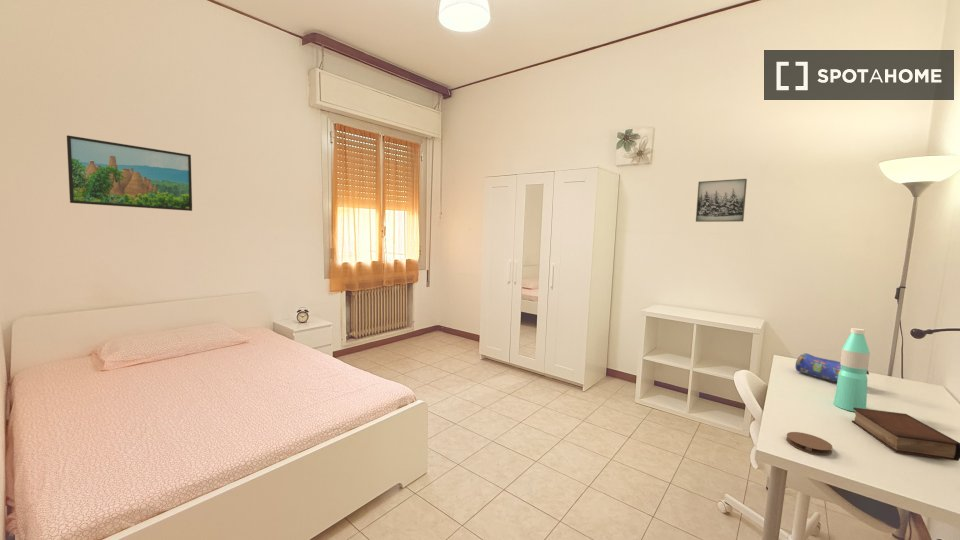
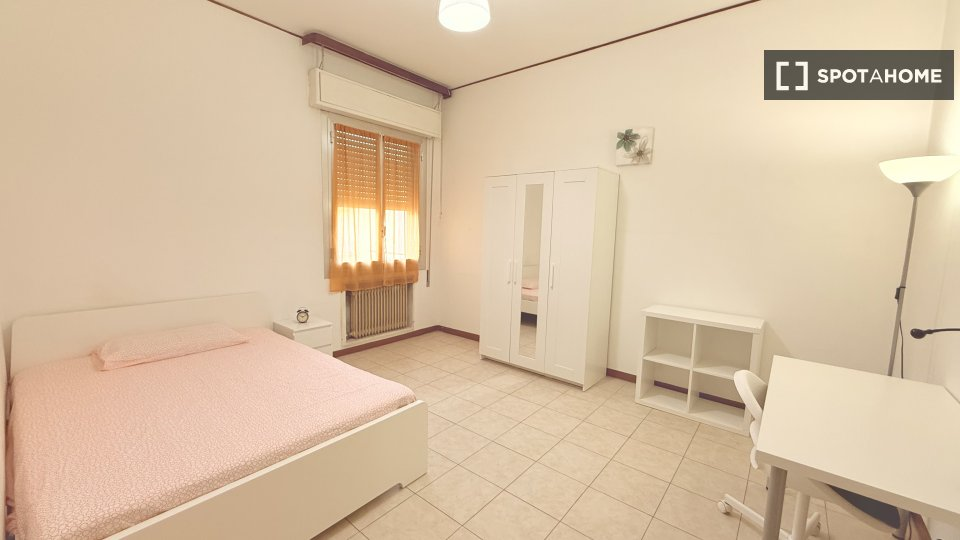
- wall art (720, 201)
- book (902, 432)
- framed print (135, 176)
- pencil case (829, 369)
- coaster (808, 442)
- water bottle (853, 368)
